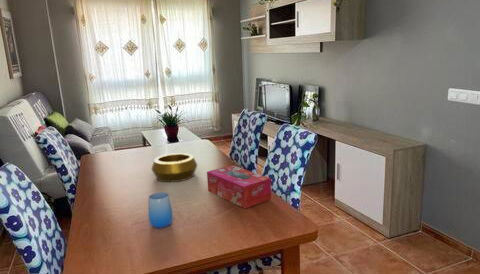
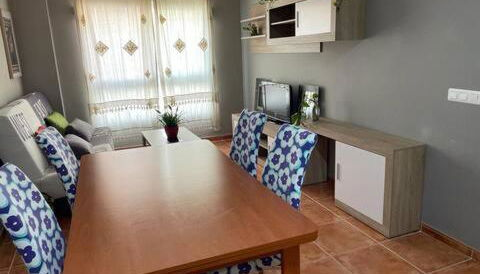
- tissue box (238, 184)
- decorative bowl (174, 167)
- cup (160, 210)
